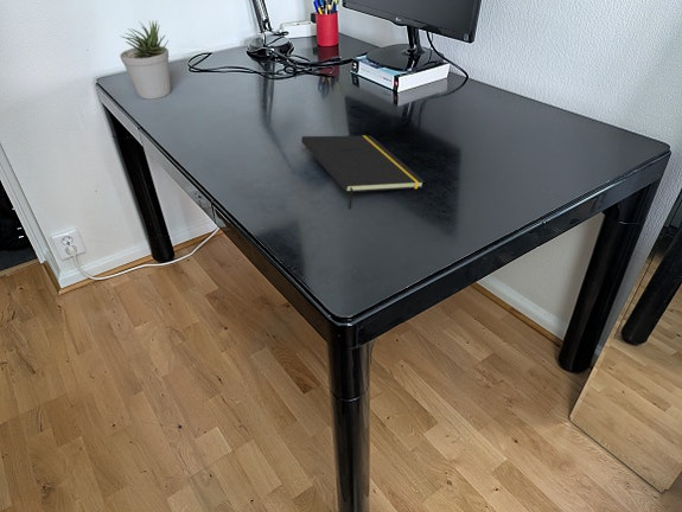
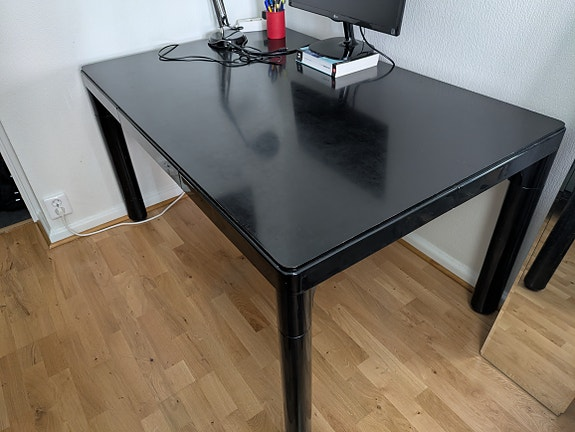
- notepad (359, 160)
- potted plant (146, 58)
